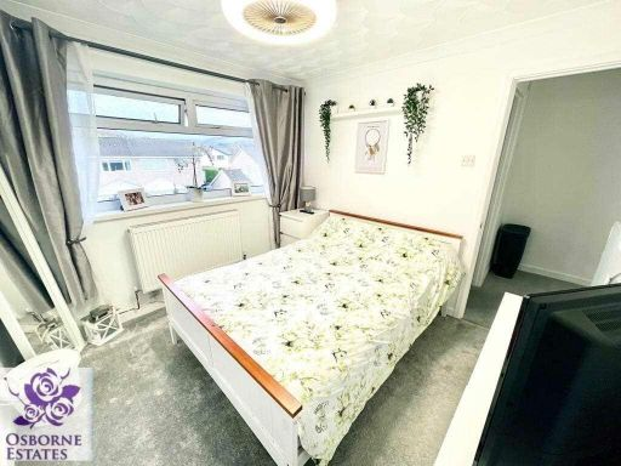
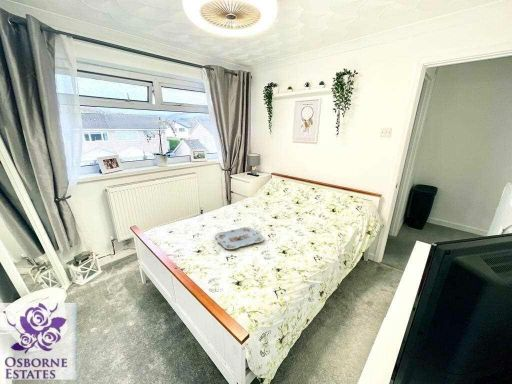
+ serving tray (239, 237)
